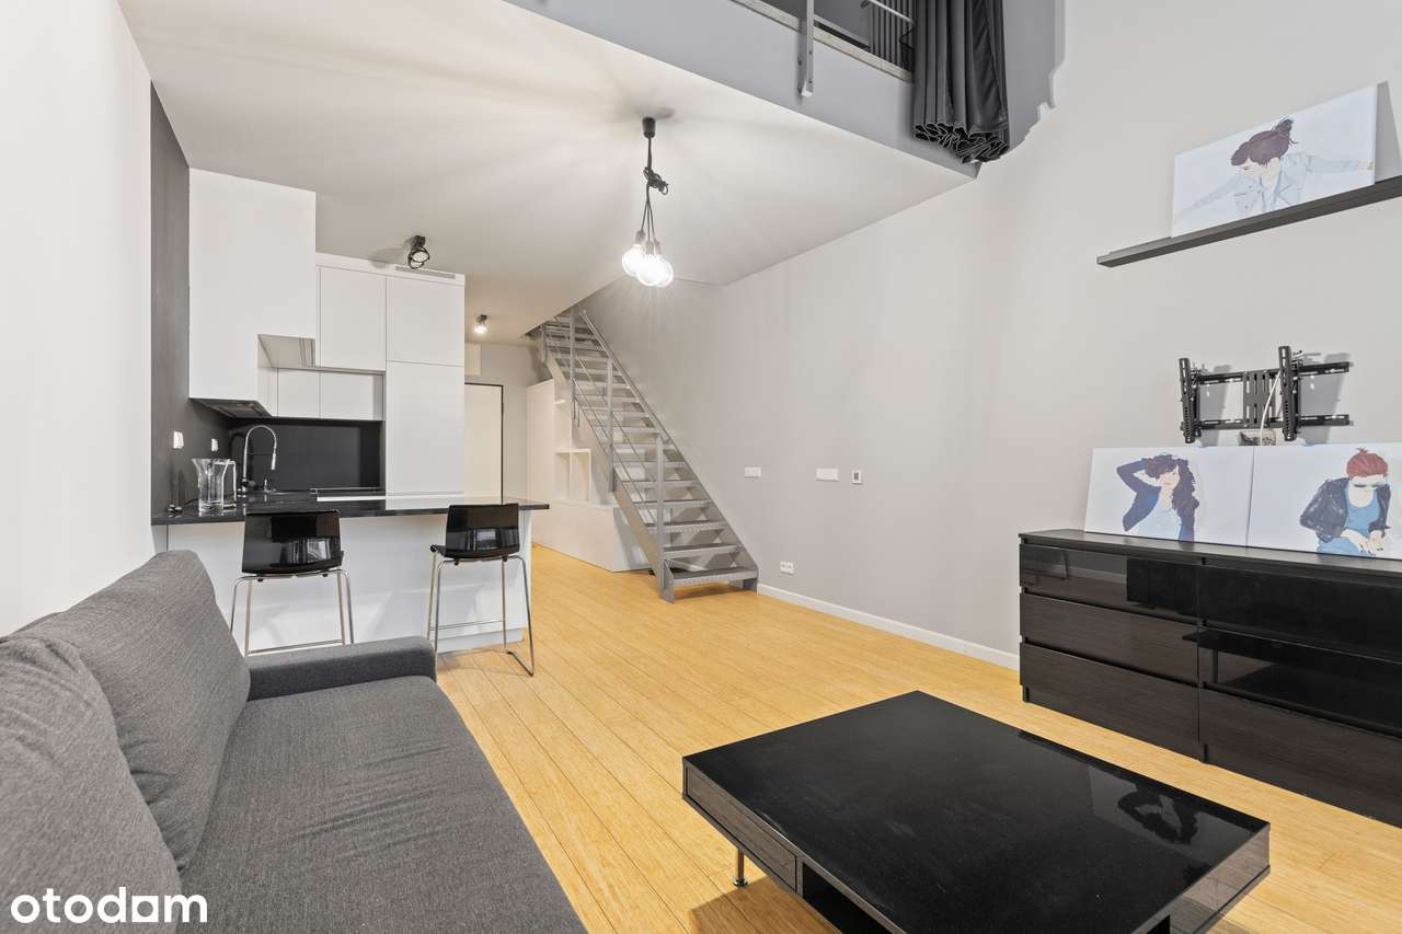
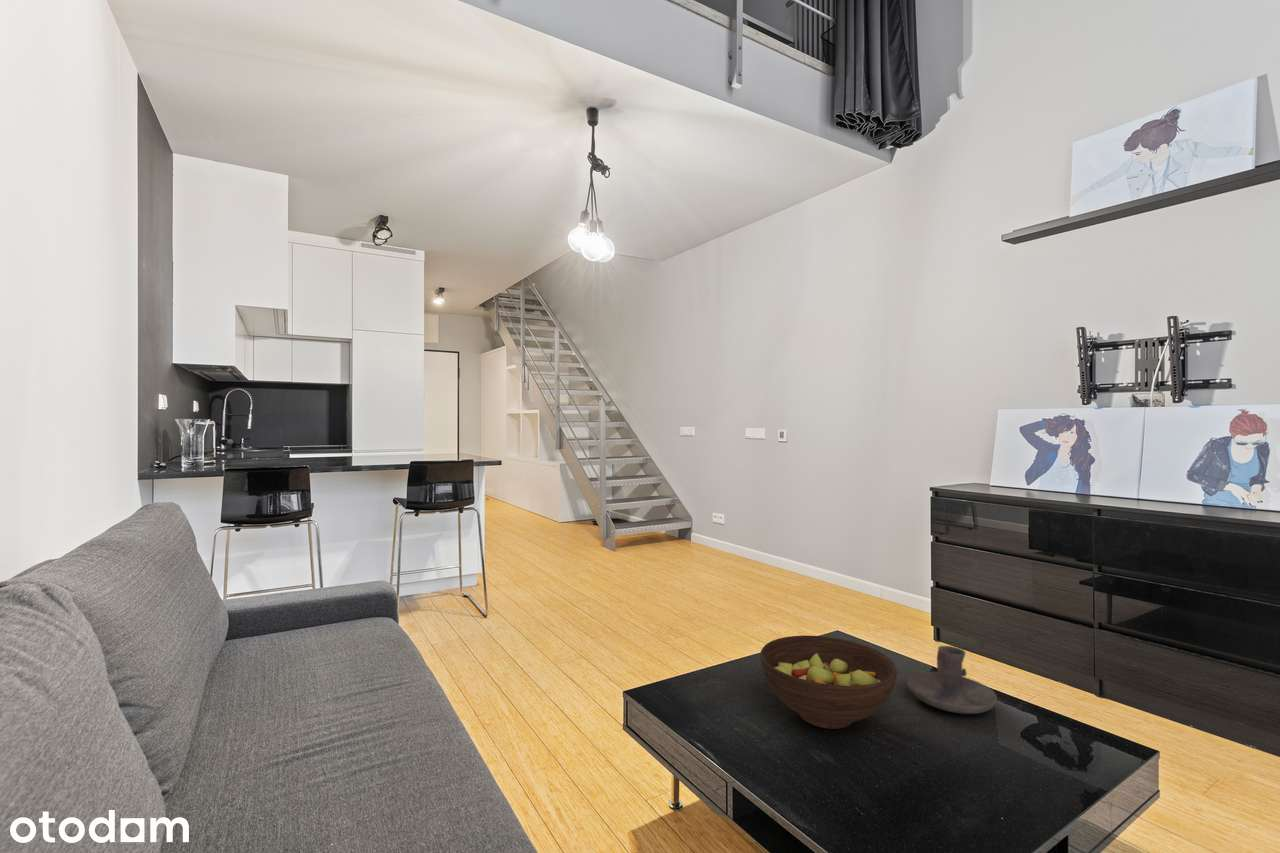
+ fruit bowl (826, 688)
+ candle holder (948, 672)
